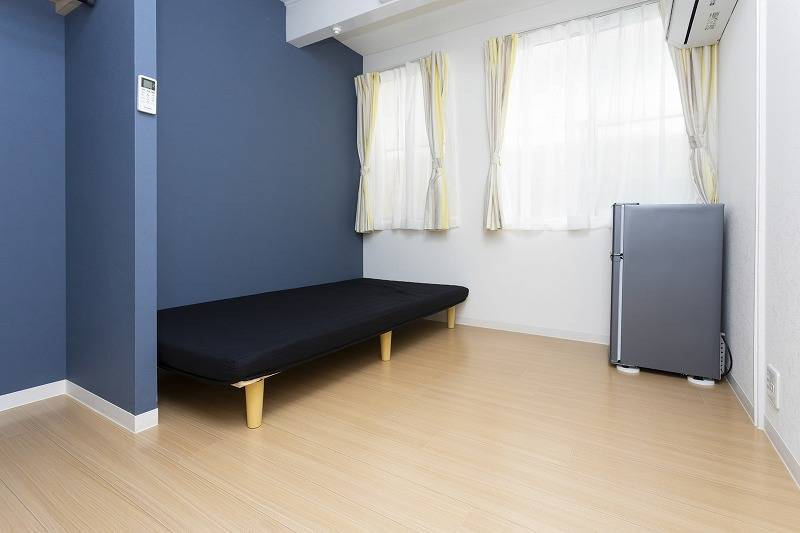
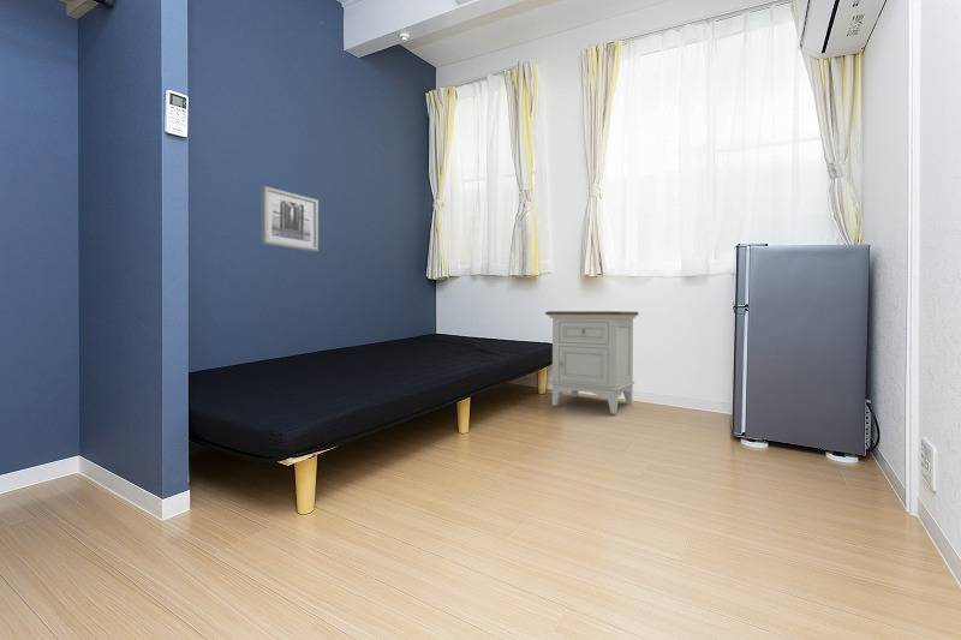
+ nightstand (591, 358)
+ wall art (291, 220)
